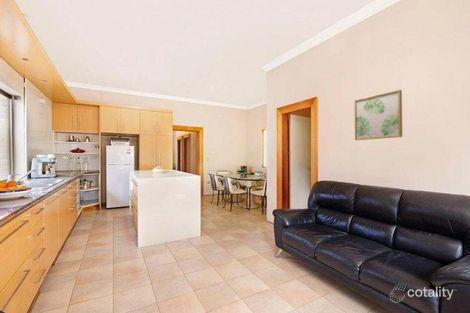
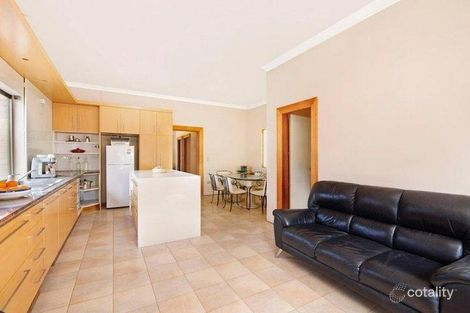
- wall art (376, 117)
